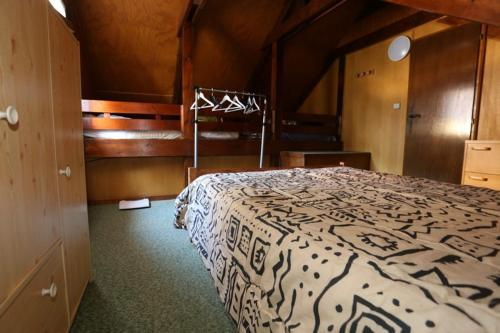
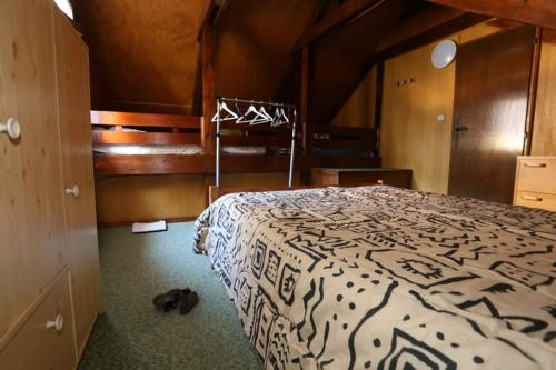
+ boots (175, 294)
